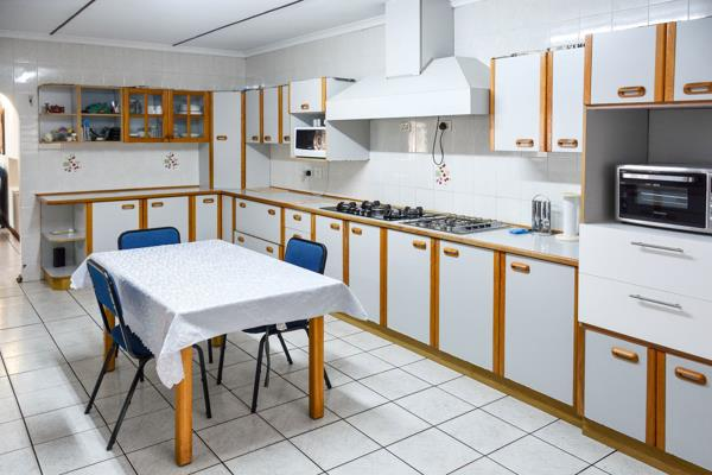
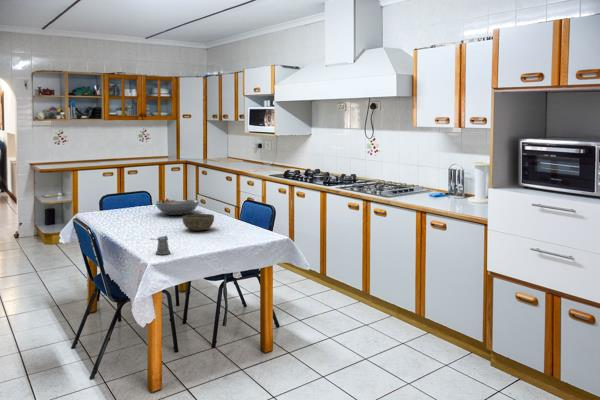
+ pepper shaker (161, 244)
+ bowl (198, 222)
+ fruit bowl (177, 206)
